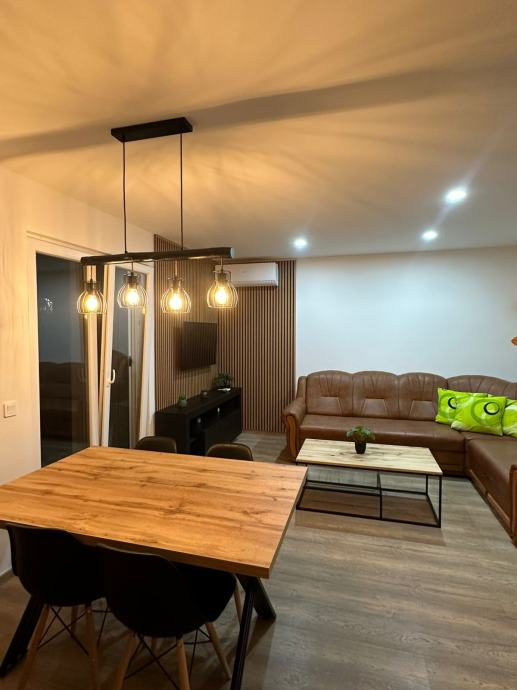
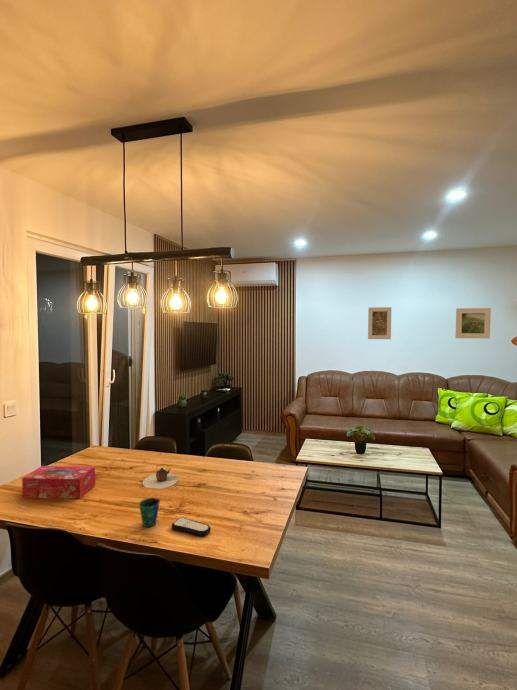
+ teapot (160, 473)
+ tissue box (60, 481)
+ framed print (472, 323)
+ remote control (191, 526)
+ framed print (379, 323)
+ cup (151, 511)
